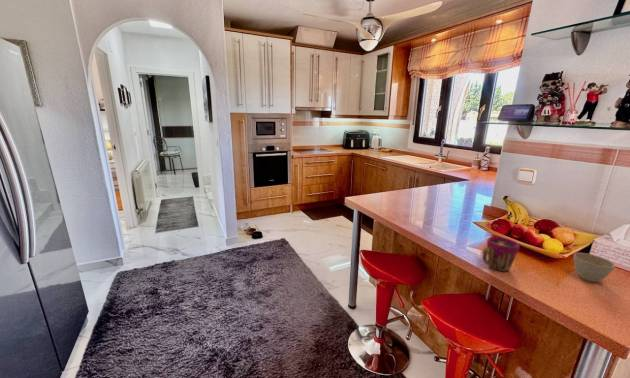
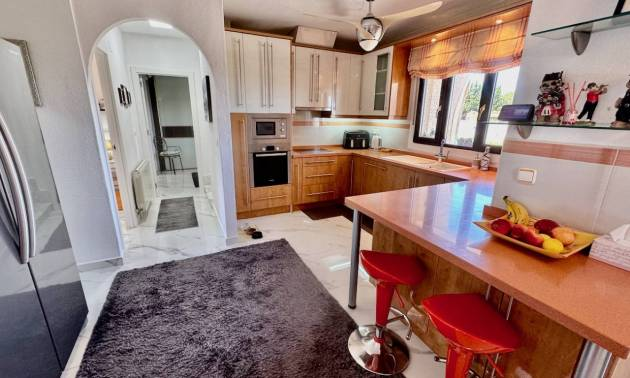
- cup (497, 254)
- flower pot (591, 268)
